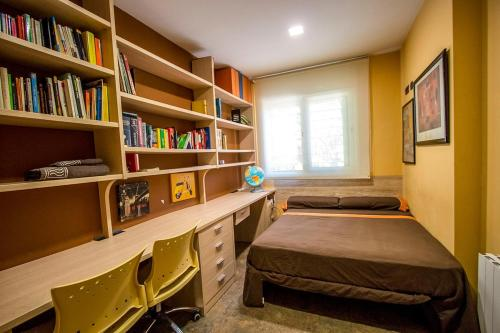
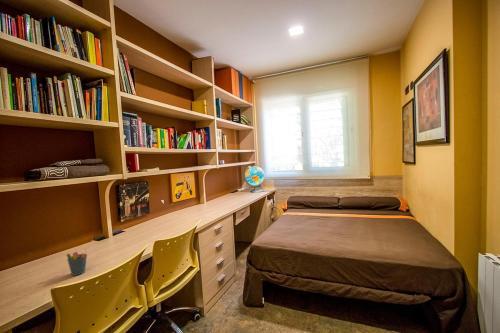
+ pen holder (77, 260)
